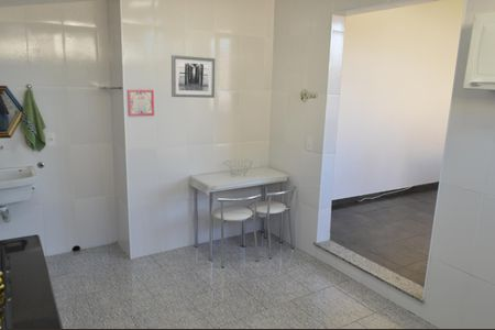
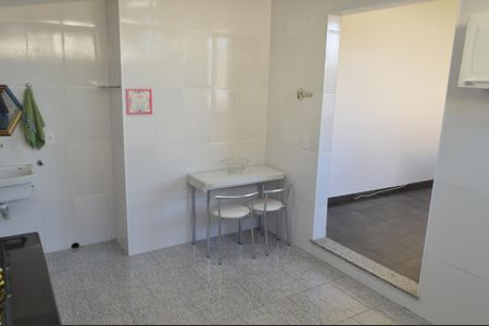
- wall art (194, 77)
